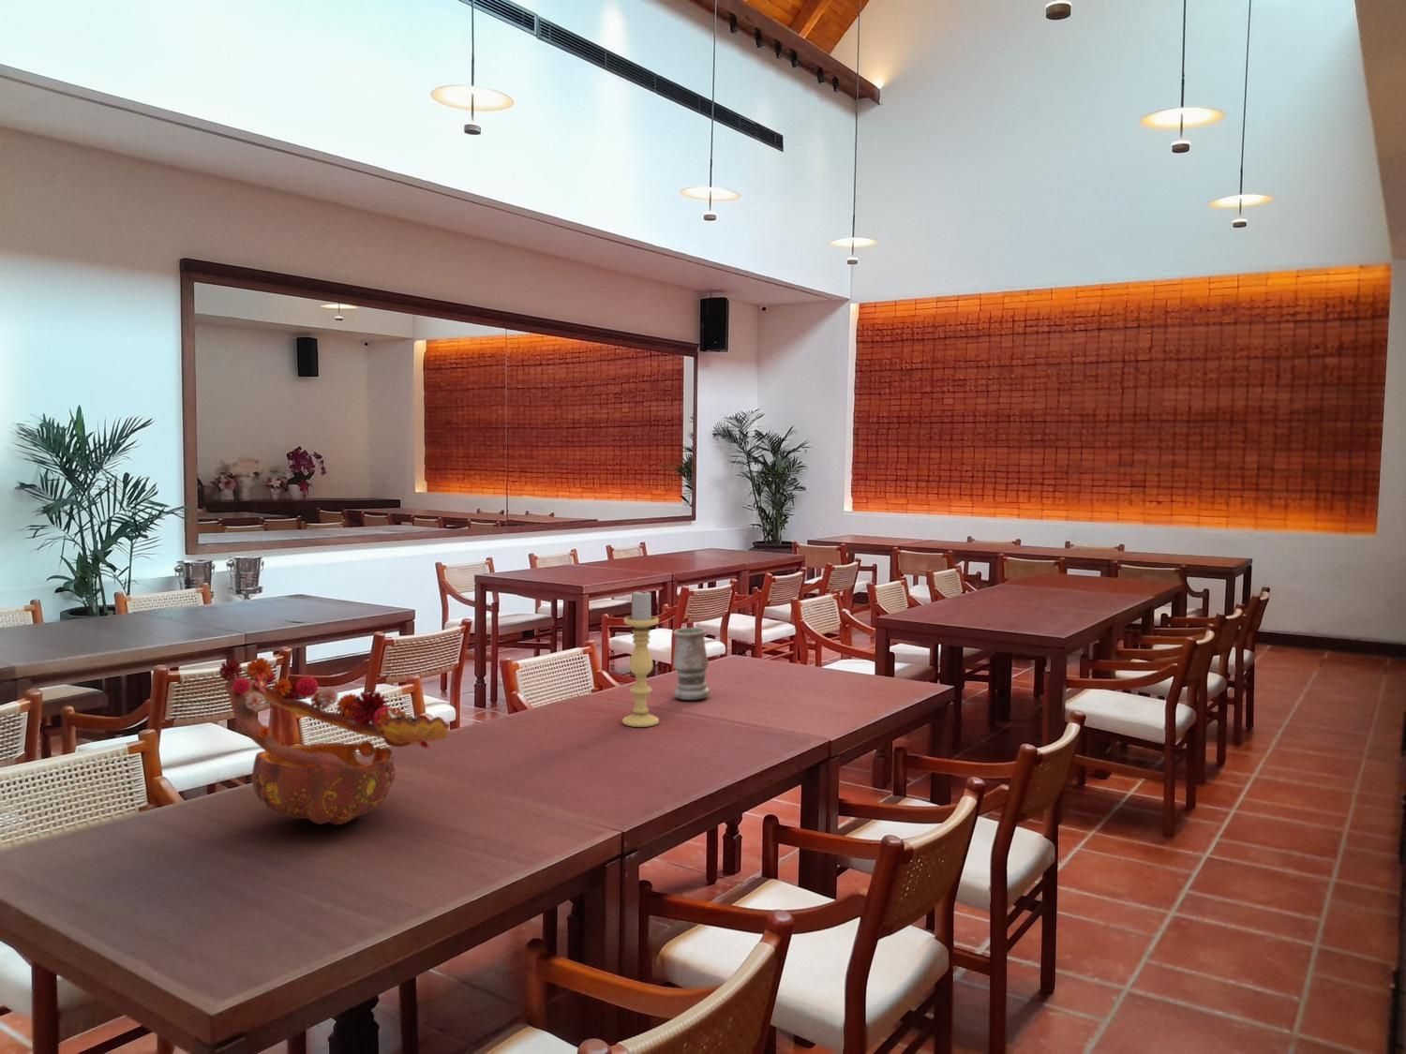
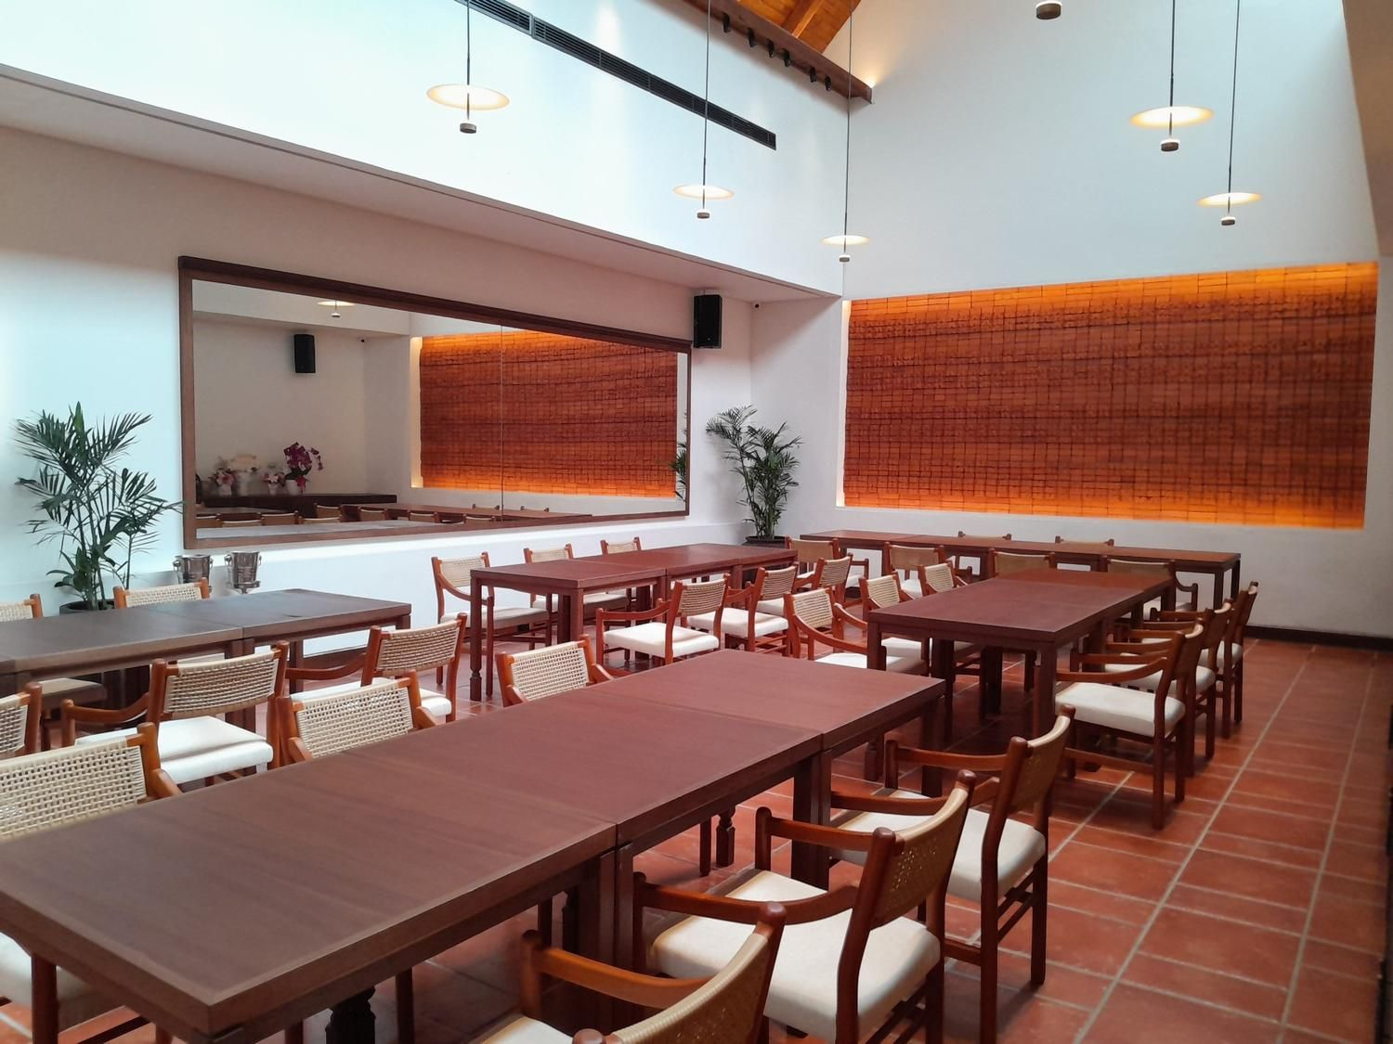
- candle holder (640, 655)
- flower arrangement (333, 743)
- vase (691, 663)
